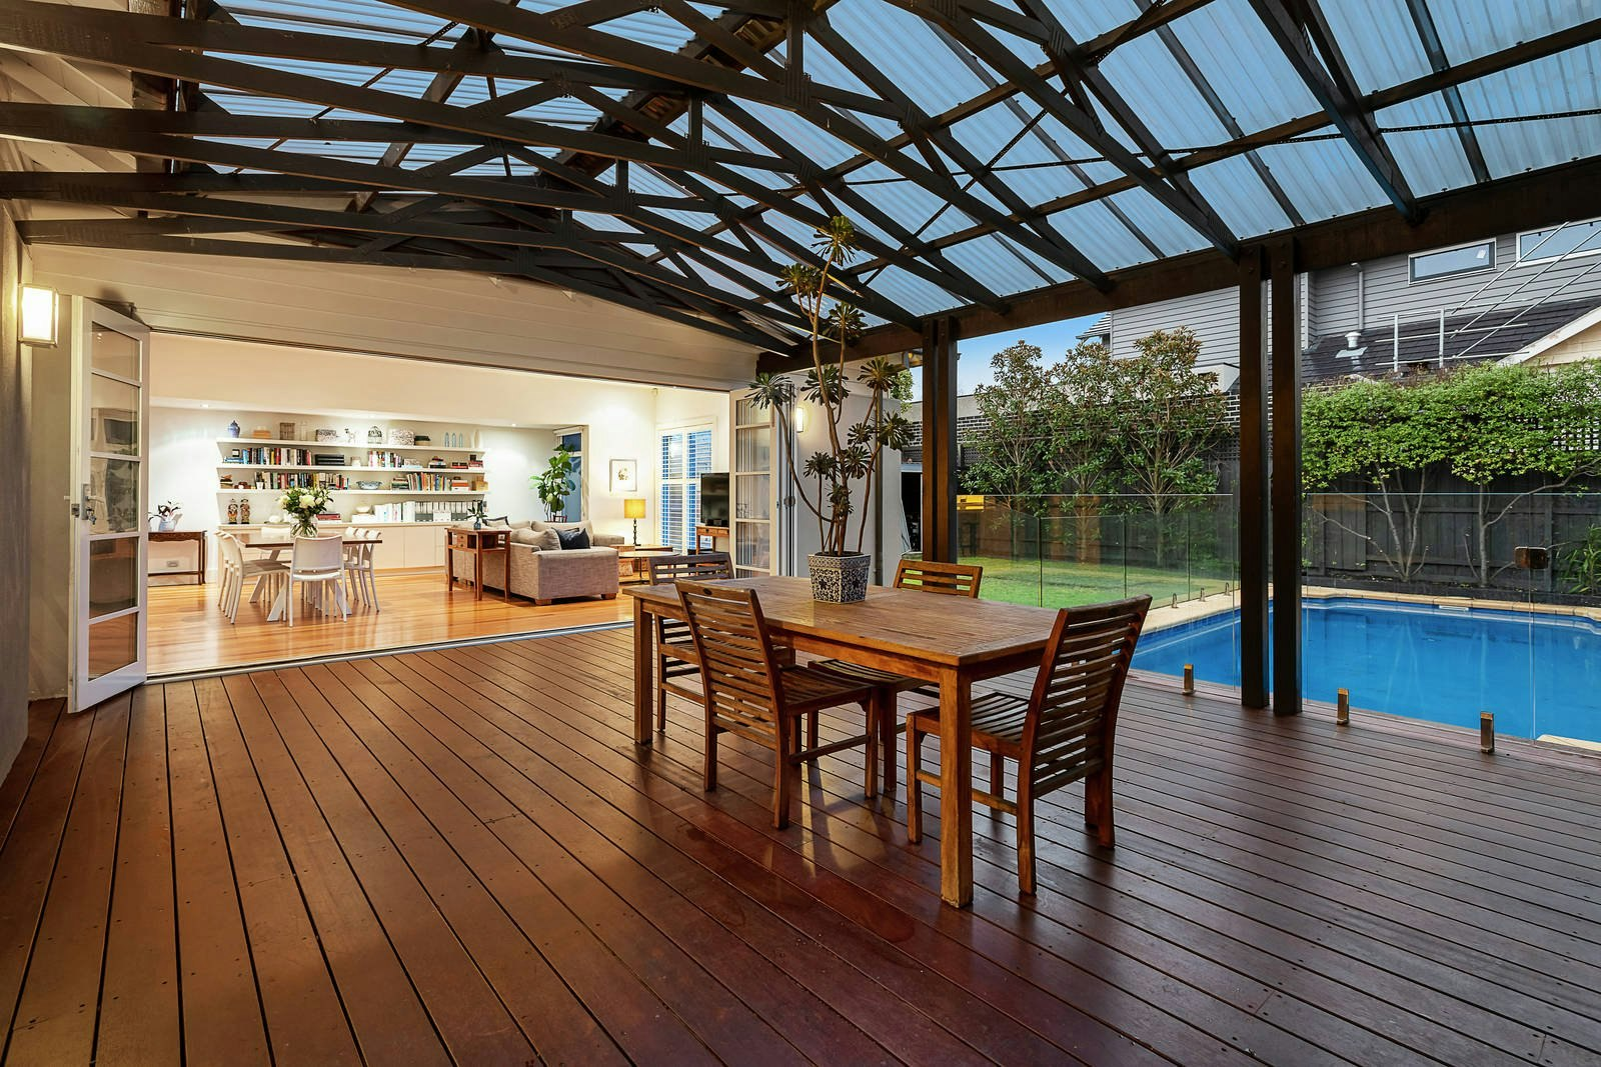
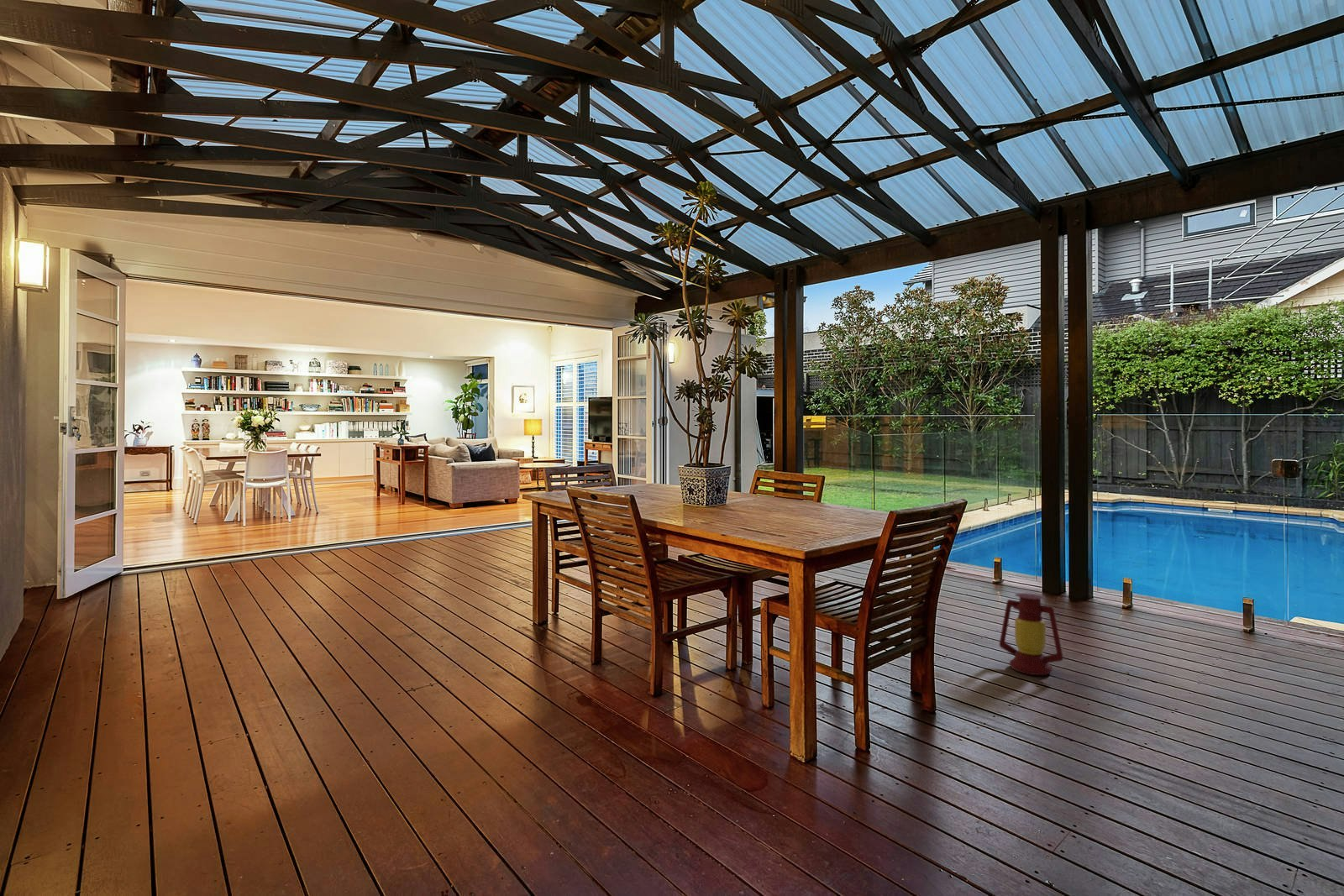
+ lantern (1030, 631)
